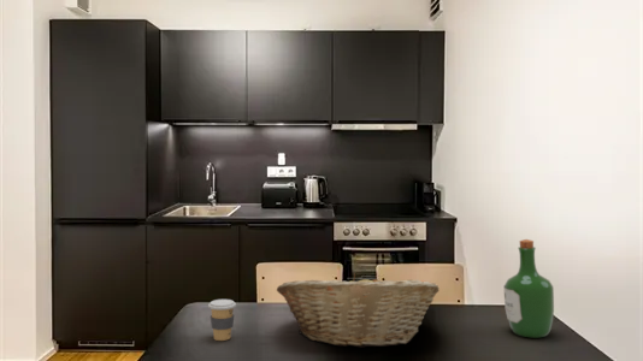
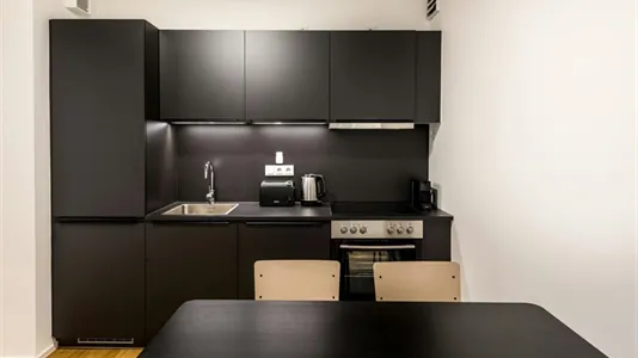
- coffee cup (222, 319)
- wine bottle (529, 286)
- fruit basket (356, 301)
